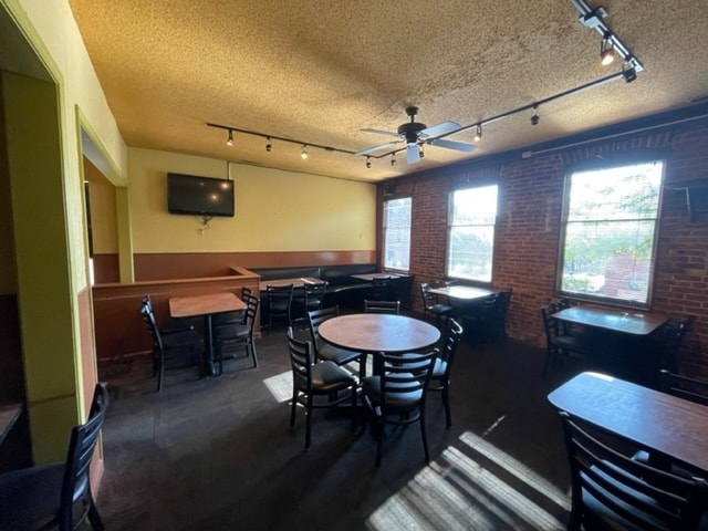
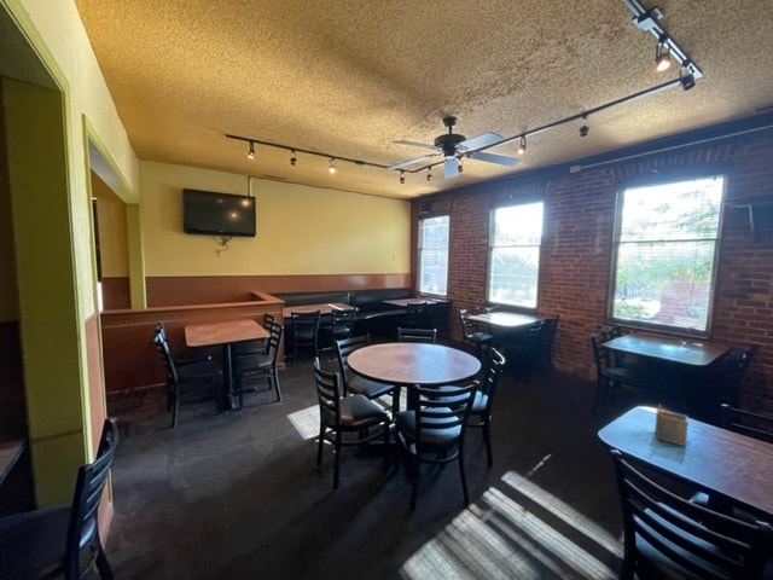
+ napkin holder (670, 422)
